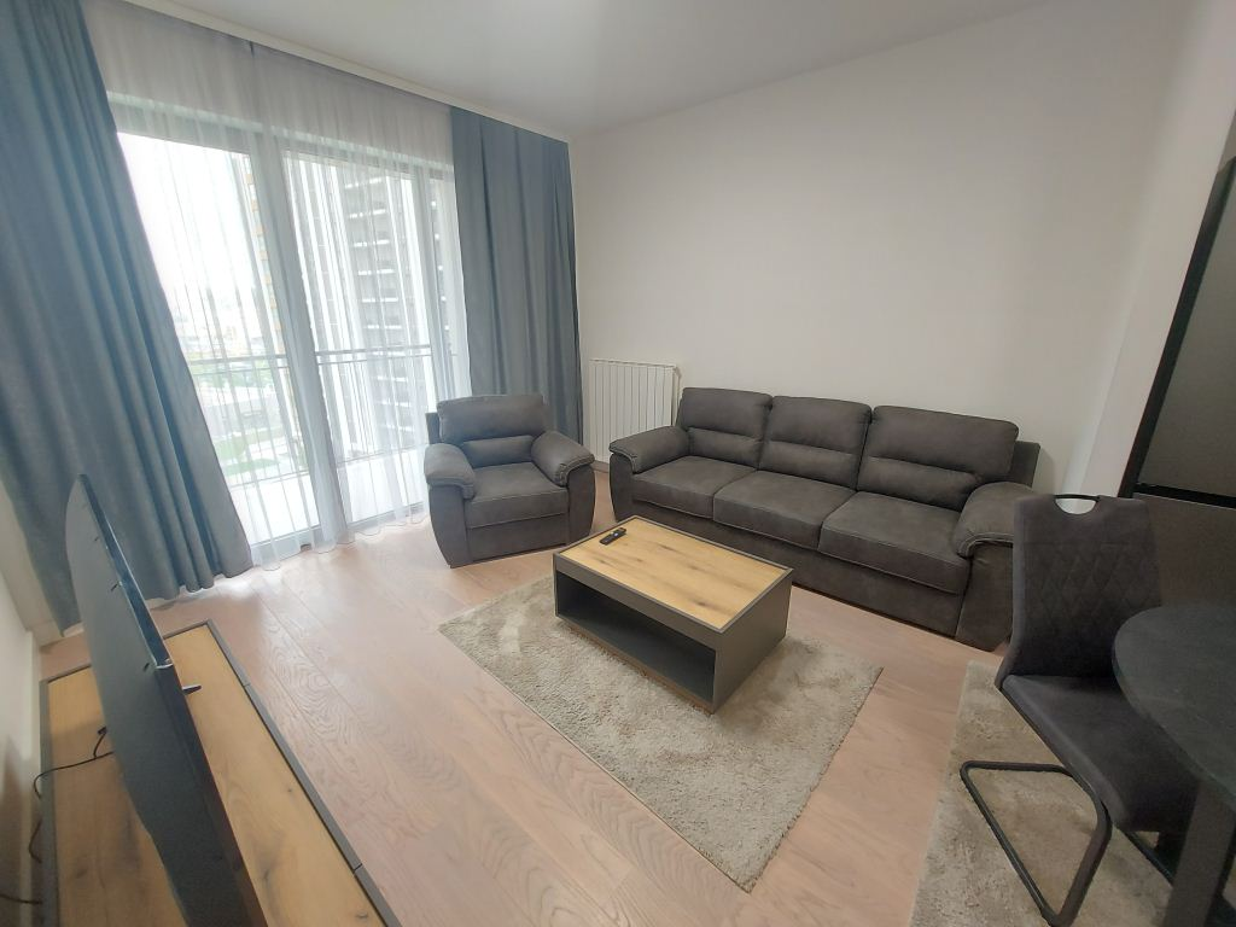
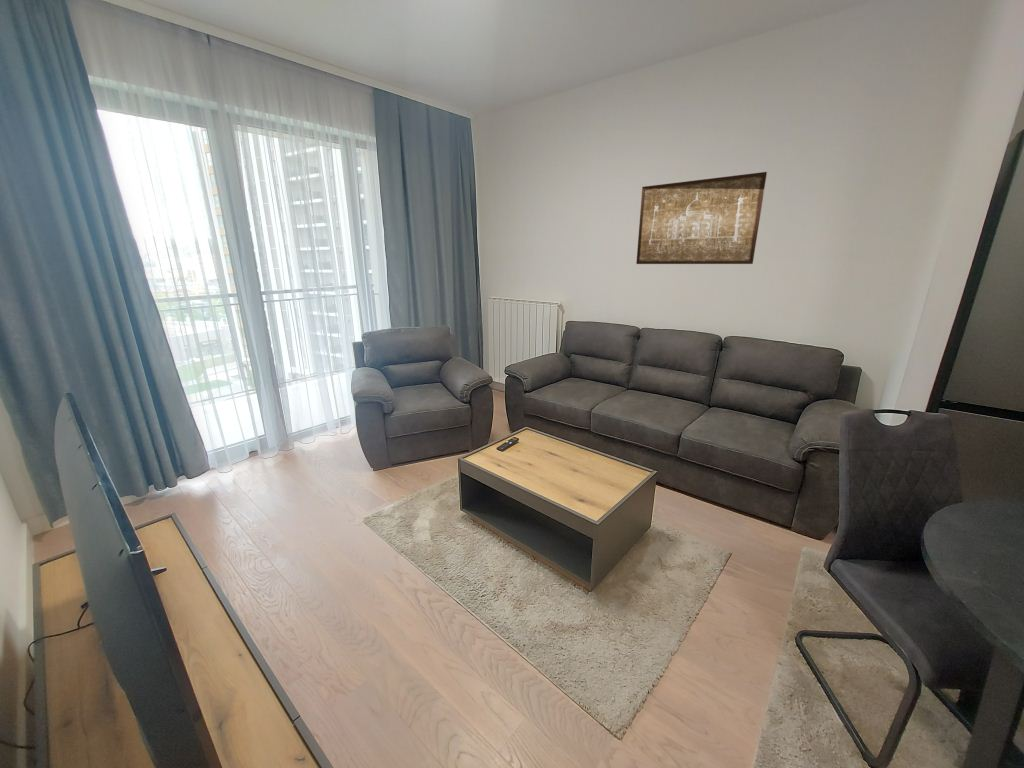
+ wall art (694, 223)
